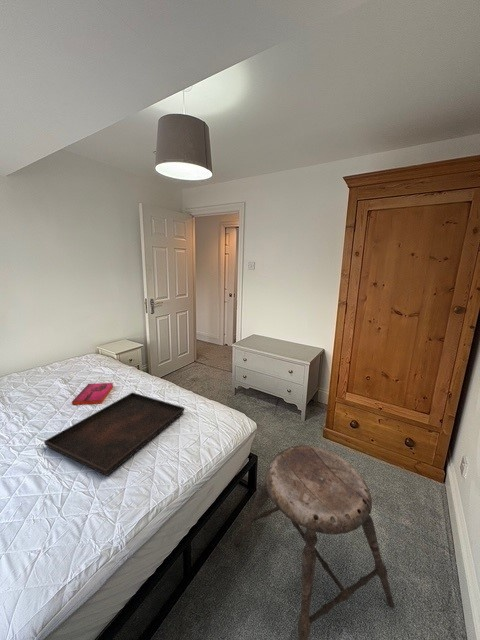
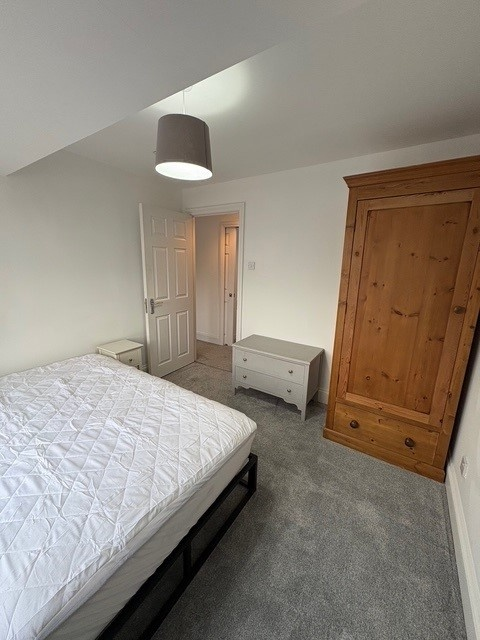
- hardback book (94, 393)
- serving tray (122, 425)
- stool (311, 525)
